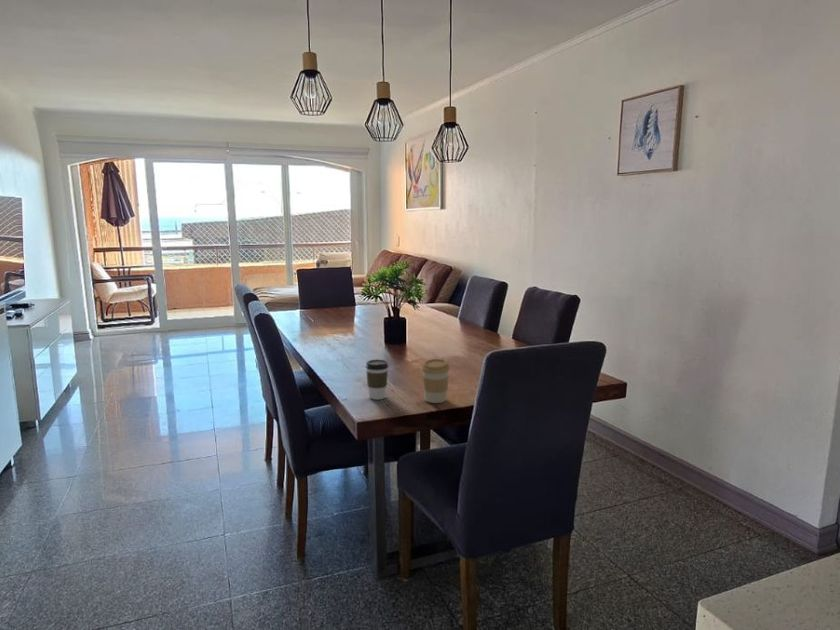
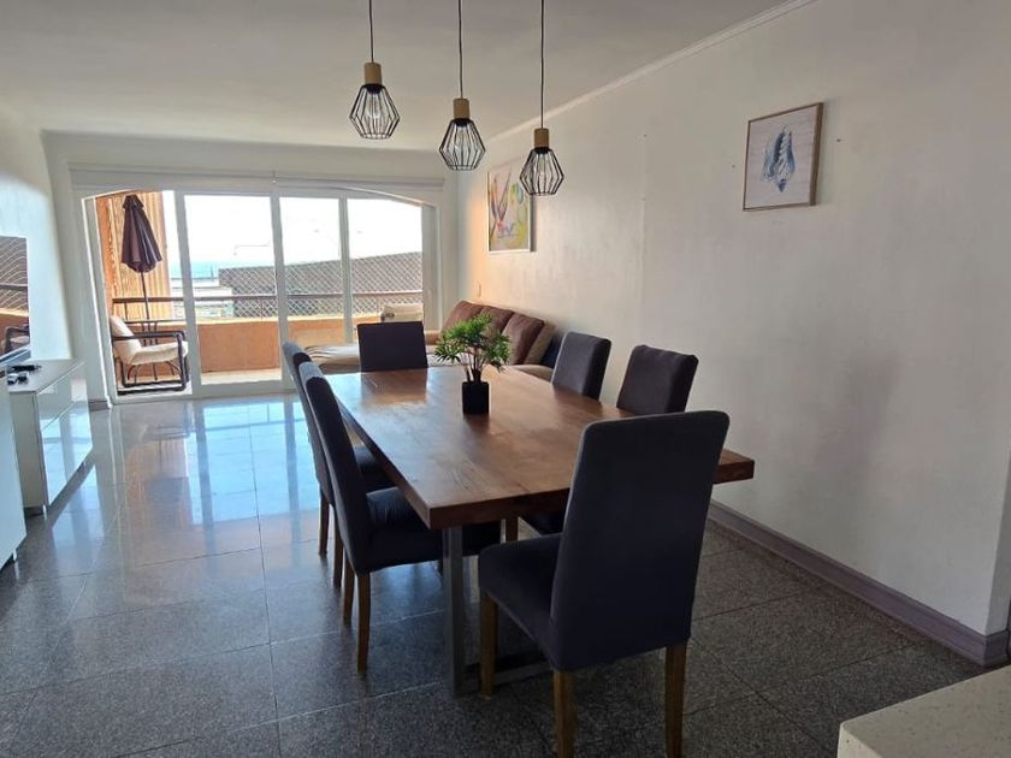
- coffee cup (435, 380)
- coffee cup (377, 379)
